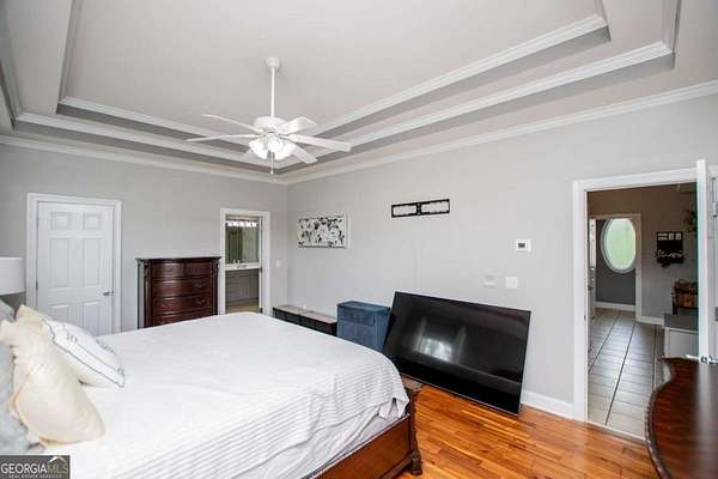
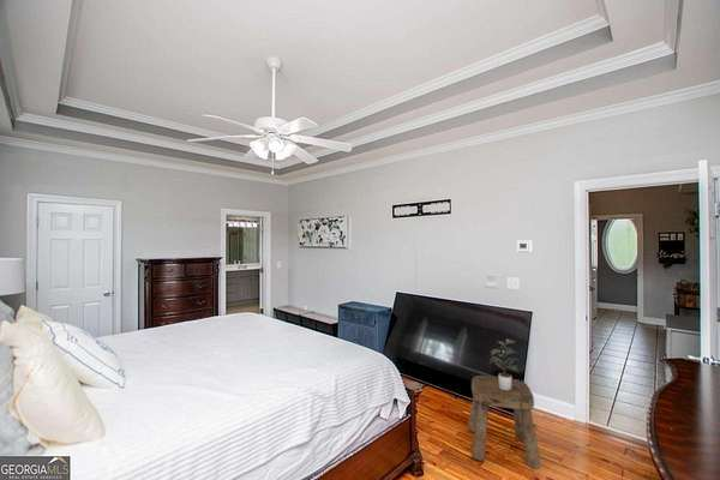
+ potted plant (500, 364)
+ stool (504, 407)
